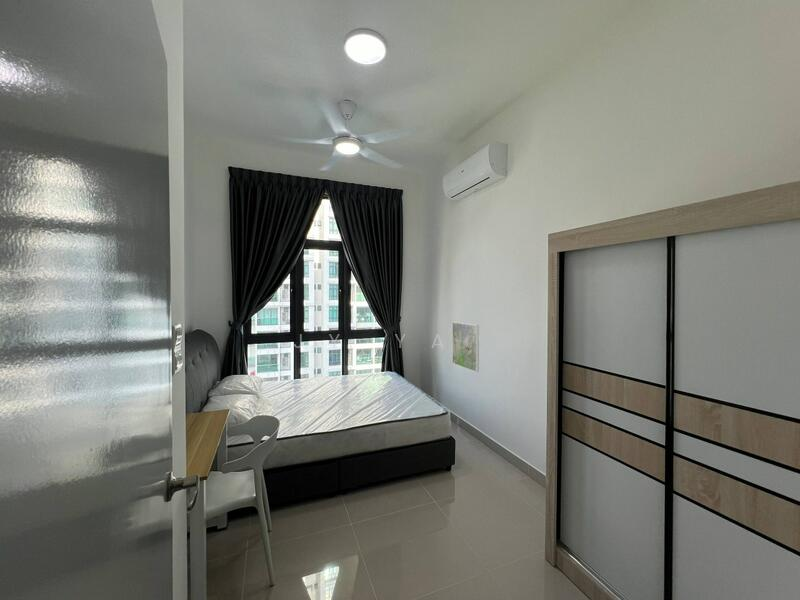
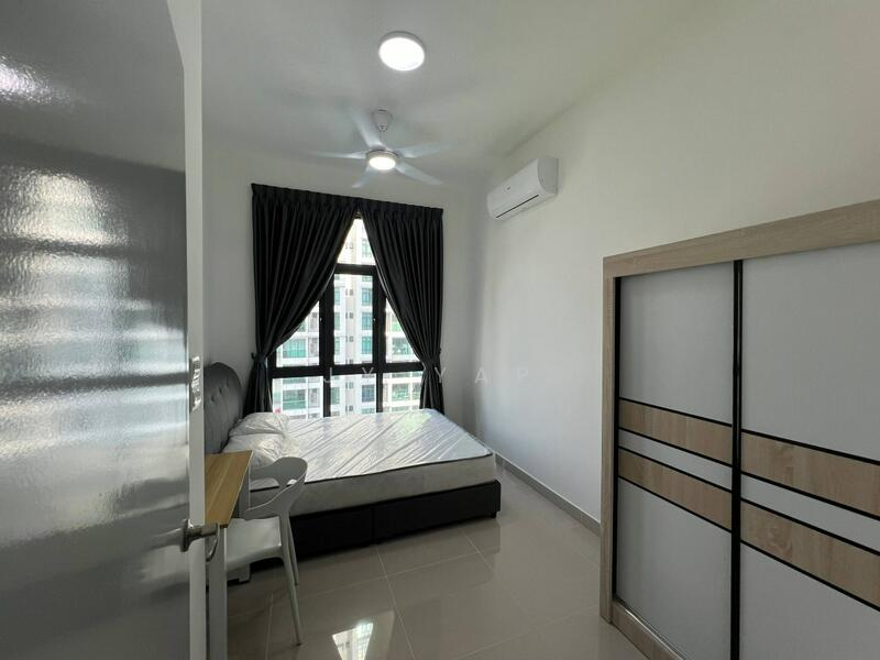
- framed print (464, 345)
